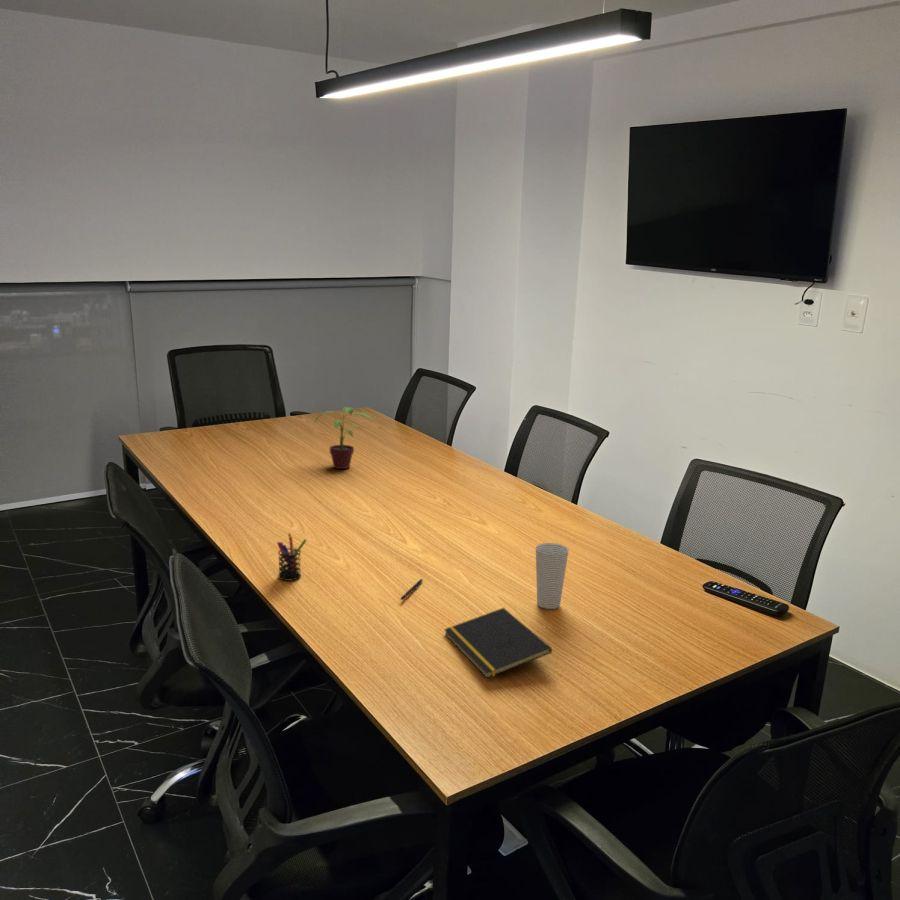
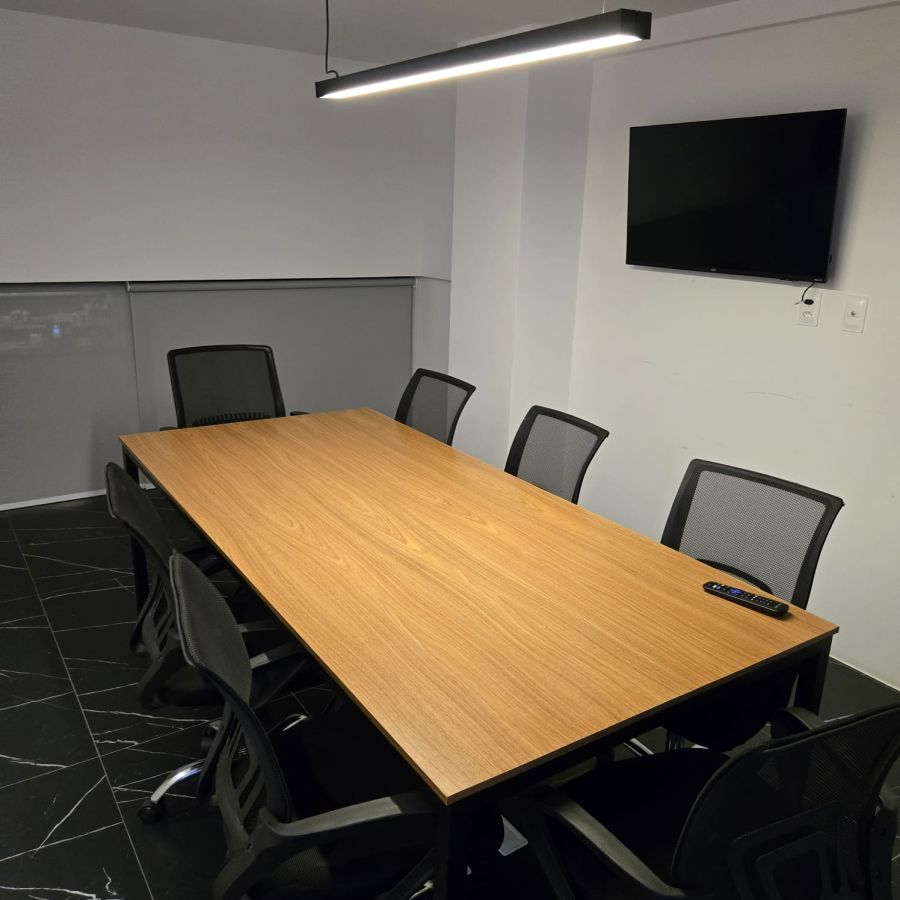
- notepad (495, 640)
- potted plant (343, 439)
- pen holder (292, 555)
- pen (411, 589)
- cup (550, 576)
